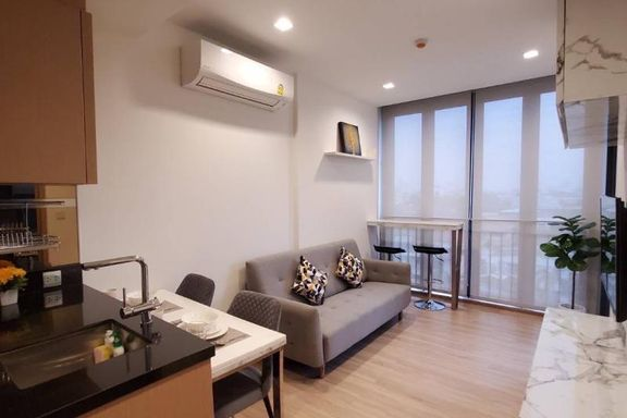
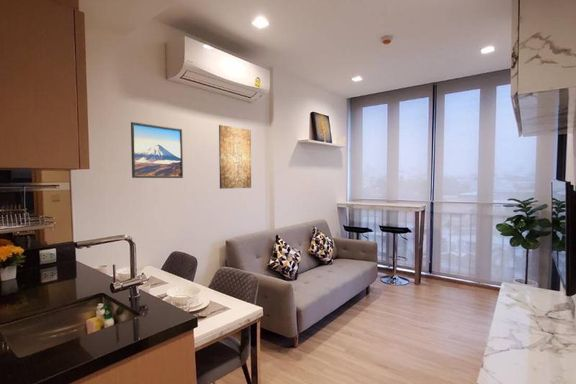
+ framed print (158, 151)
+ wall art (235, 158)
